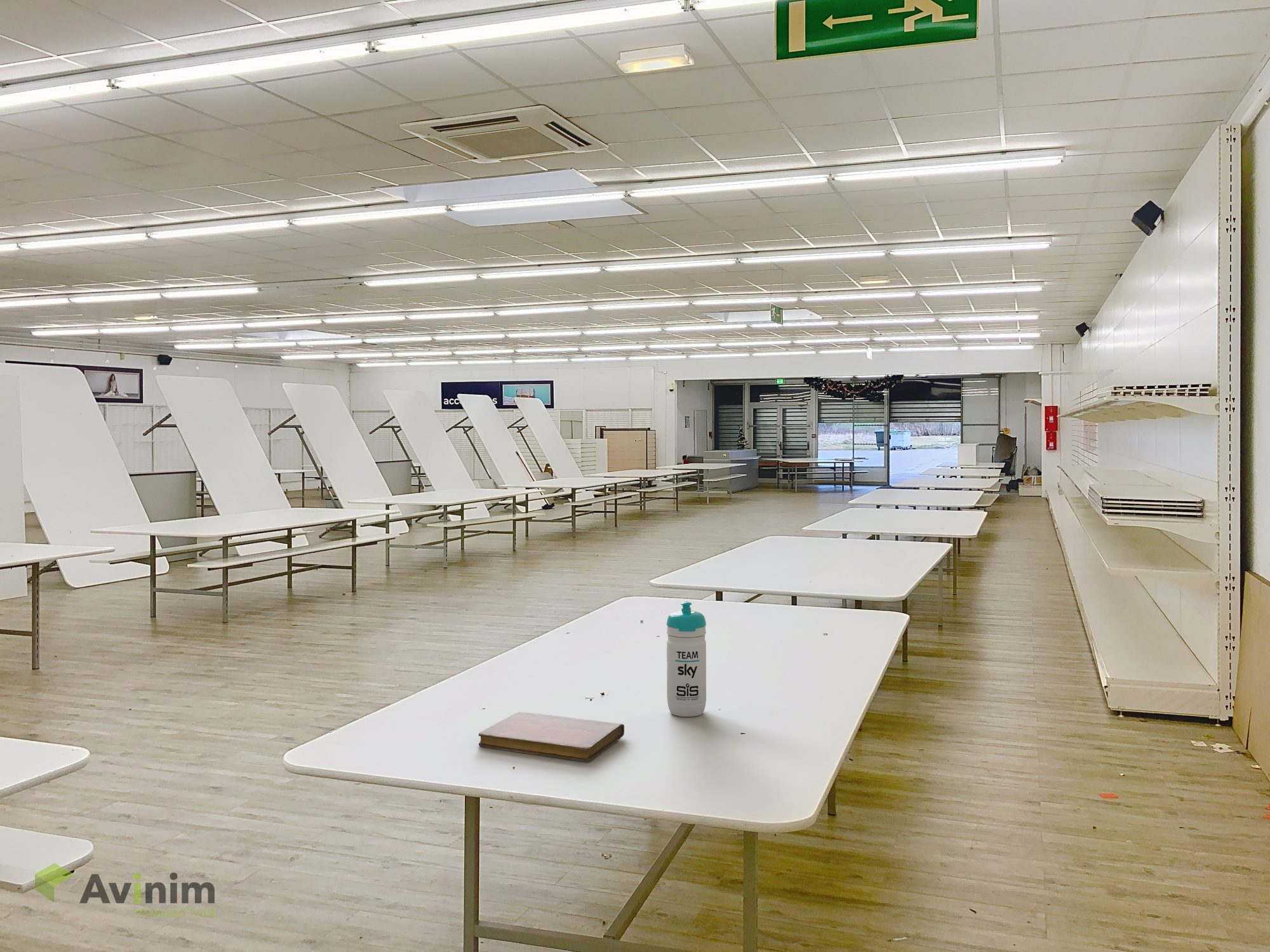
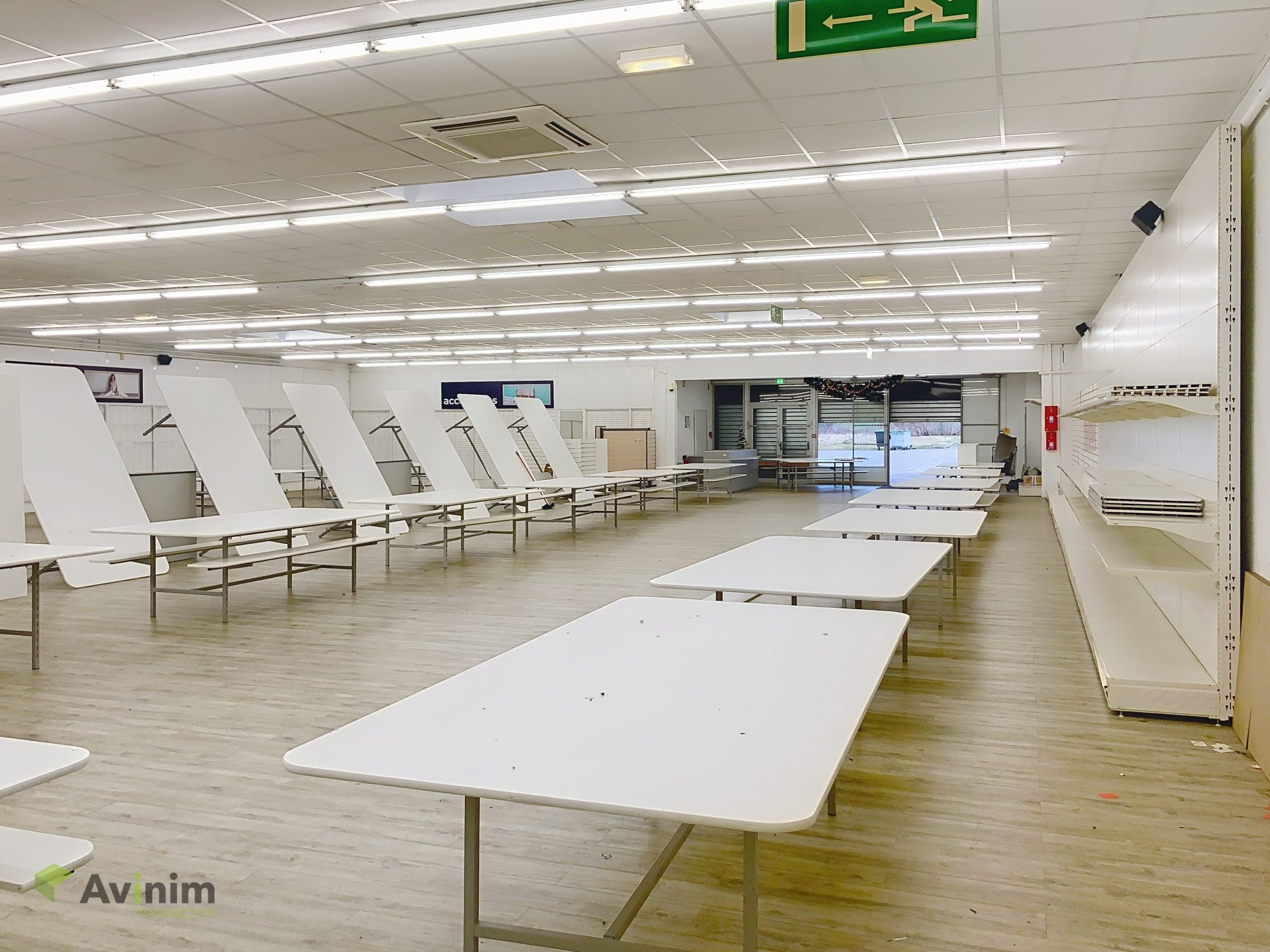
- water bottle (686, 657)
- notebook (552, 734)
